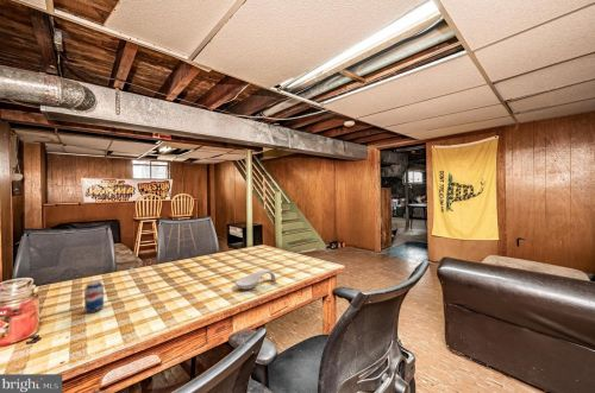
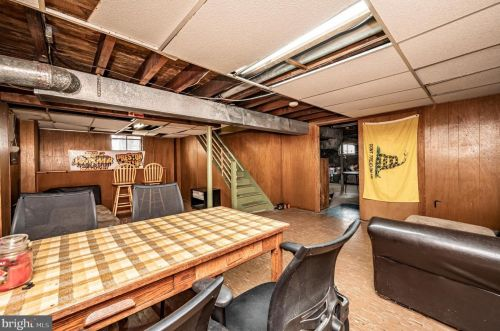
- beverage can (94, 296)
- spoon rest (256, 278)
